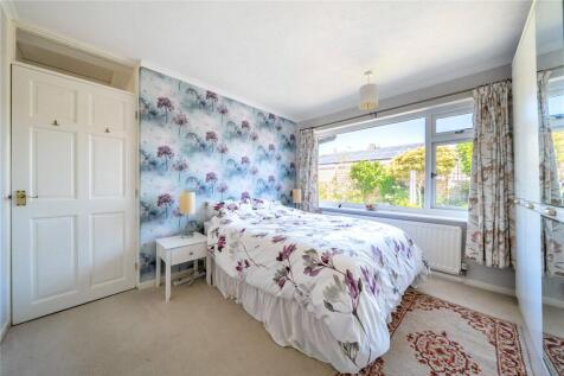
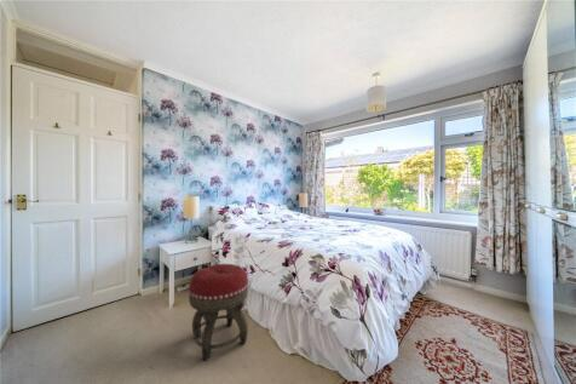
+ footstool (219, 304)
